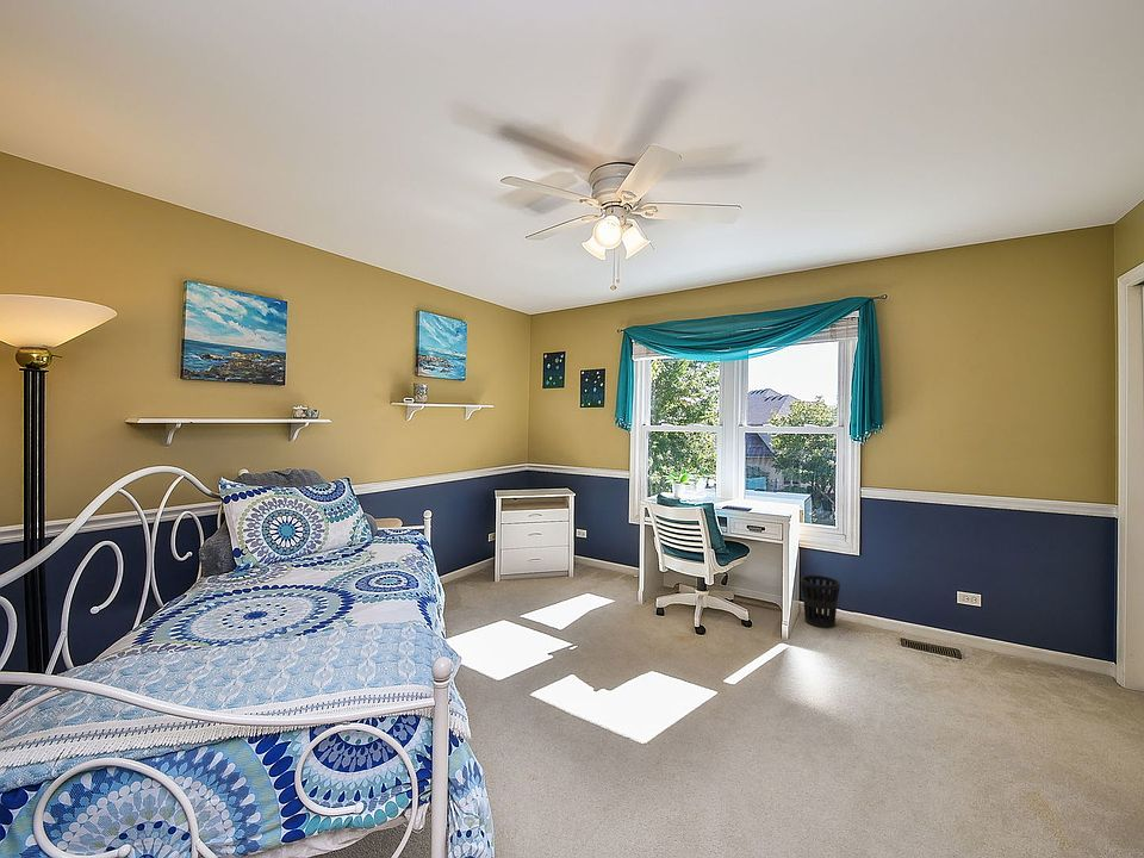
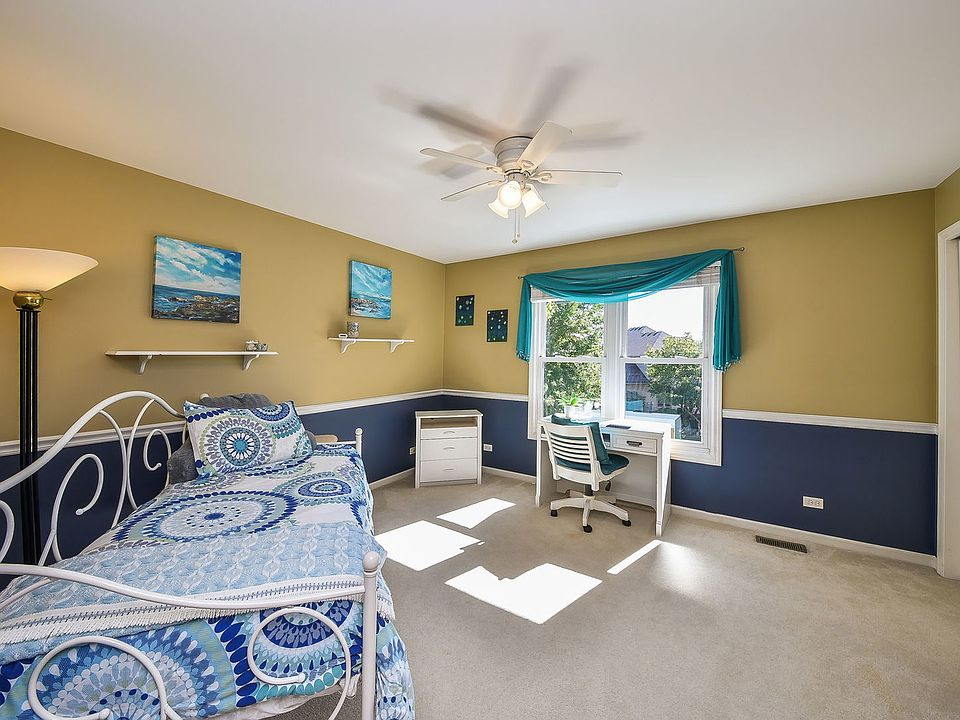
- wastebasket (820, 601)
